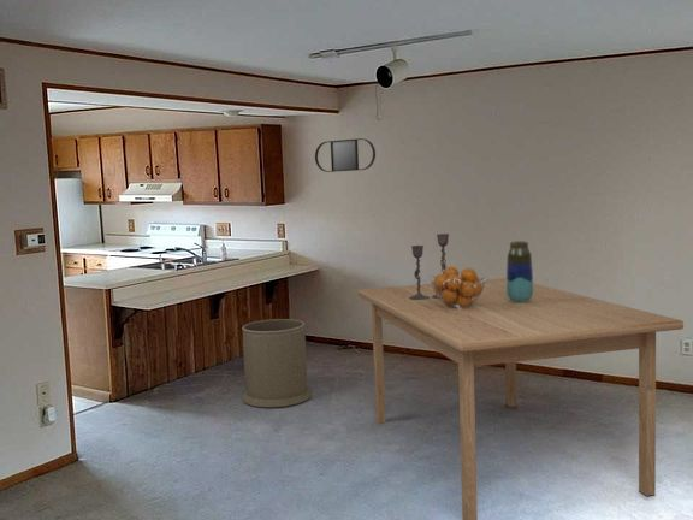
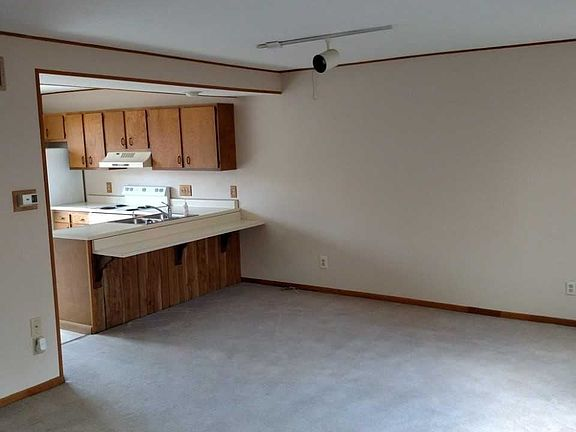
- vase (519, 271)
- trash can (274, 360)
- home mirror (344, 155)
- fruit basket (457, 286)
- table (505, 378)
- candlestick (440, 264)
